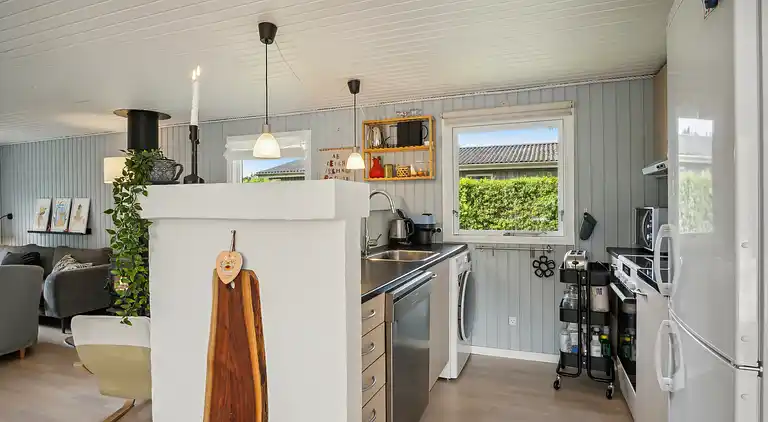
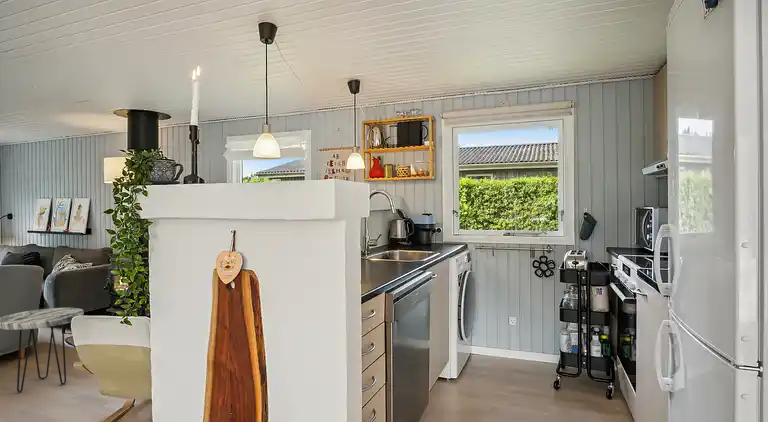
+ side table (36, 350)
